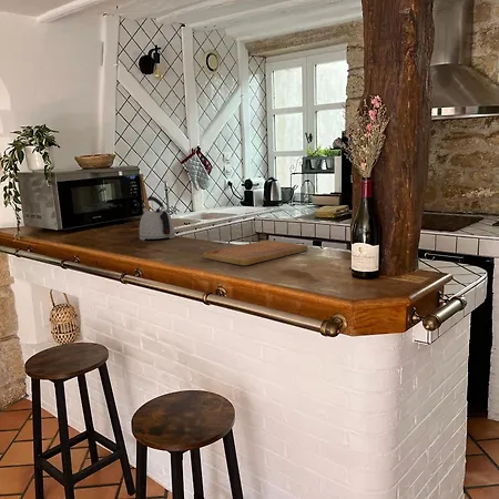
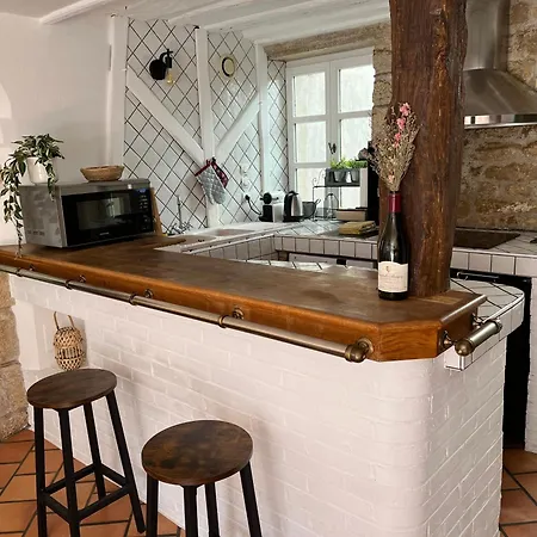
- kettle (155, 216)
- cutting board (256, 251)
